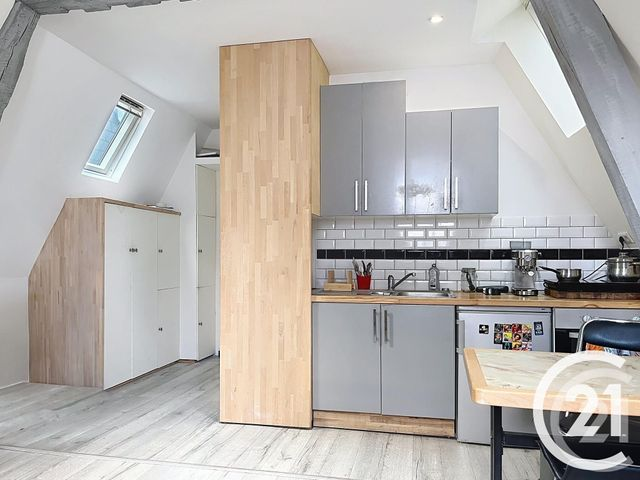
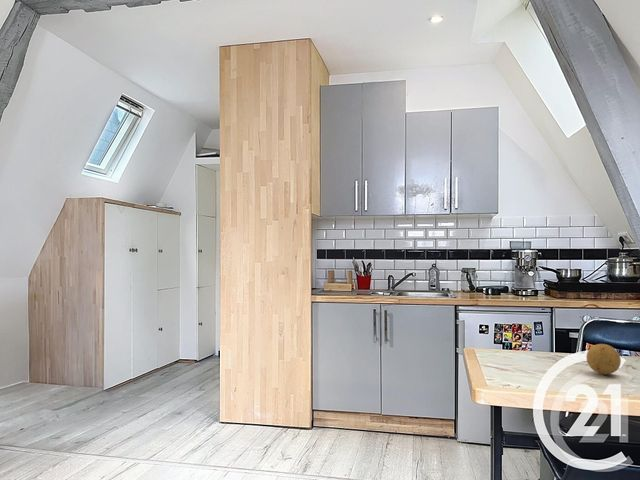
+ fruit (603, 359)
